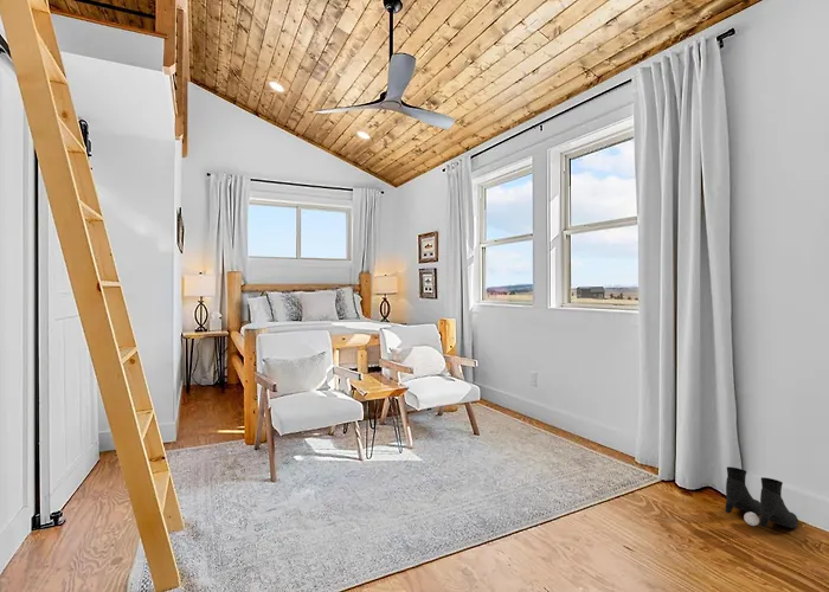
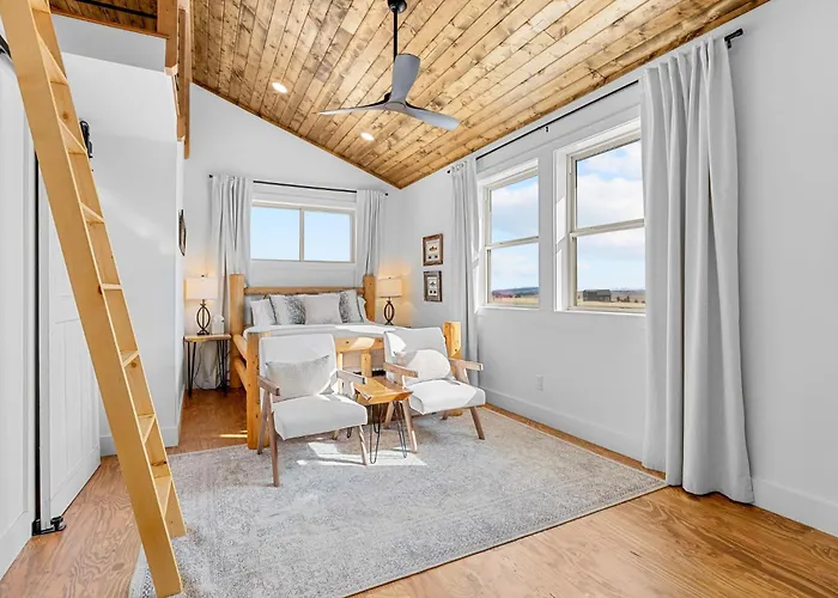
- boots (760, 494)
